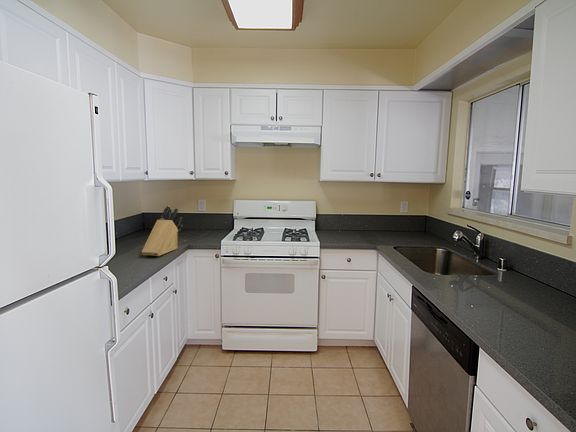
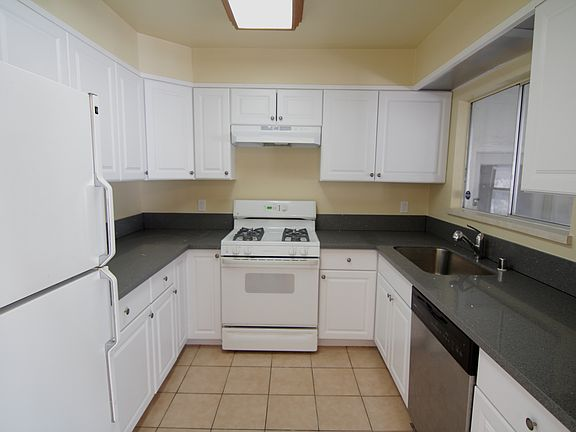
- knife block (164, 229)
